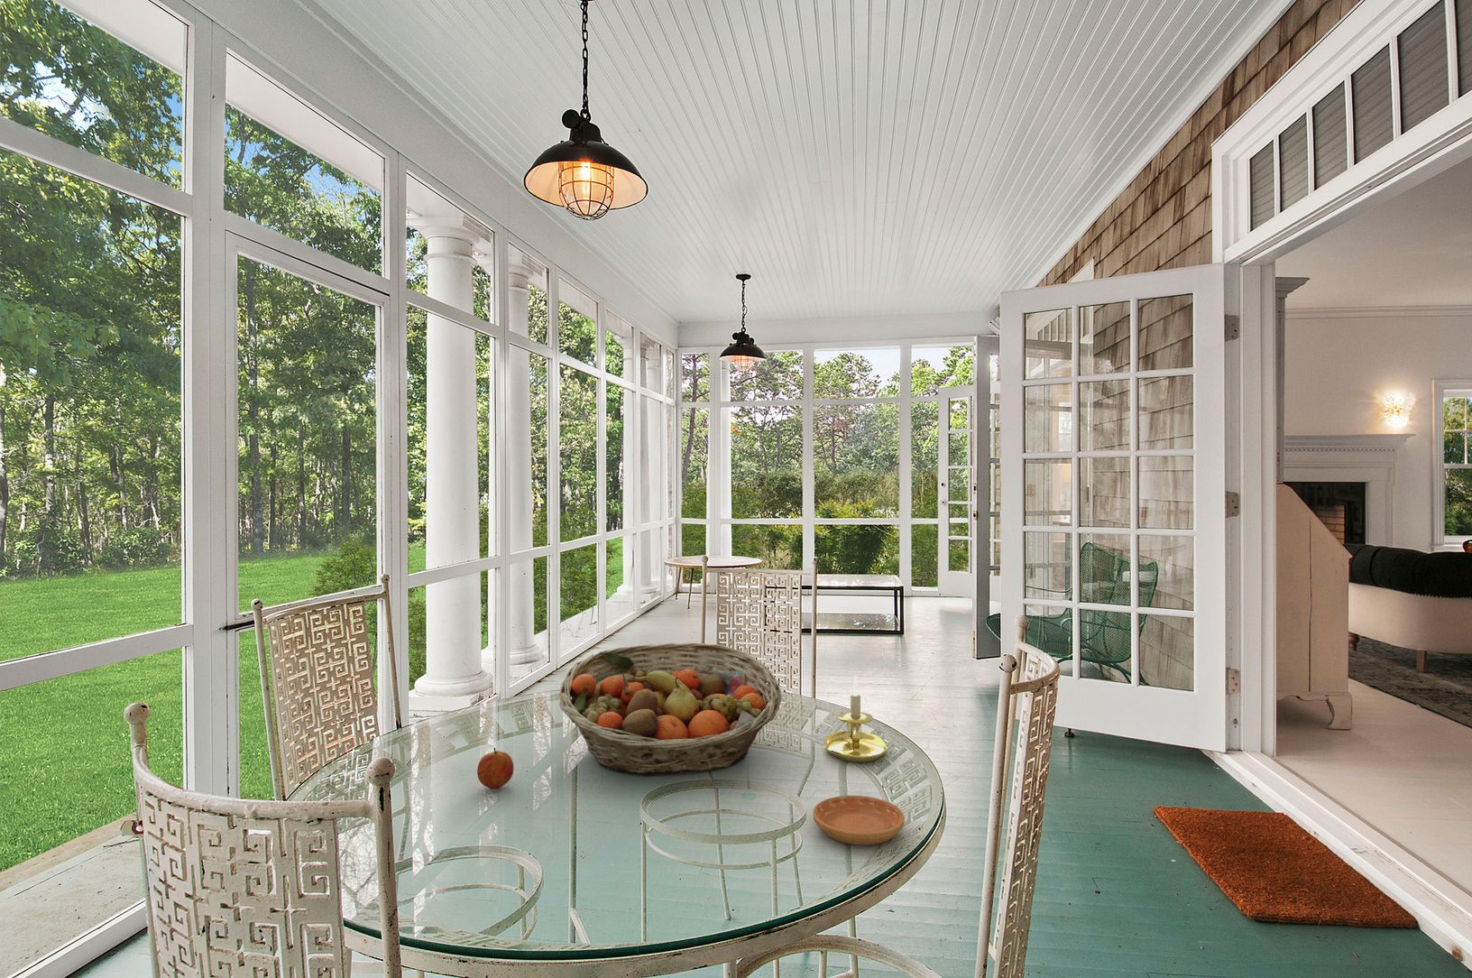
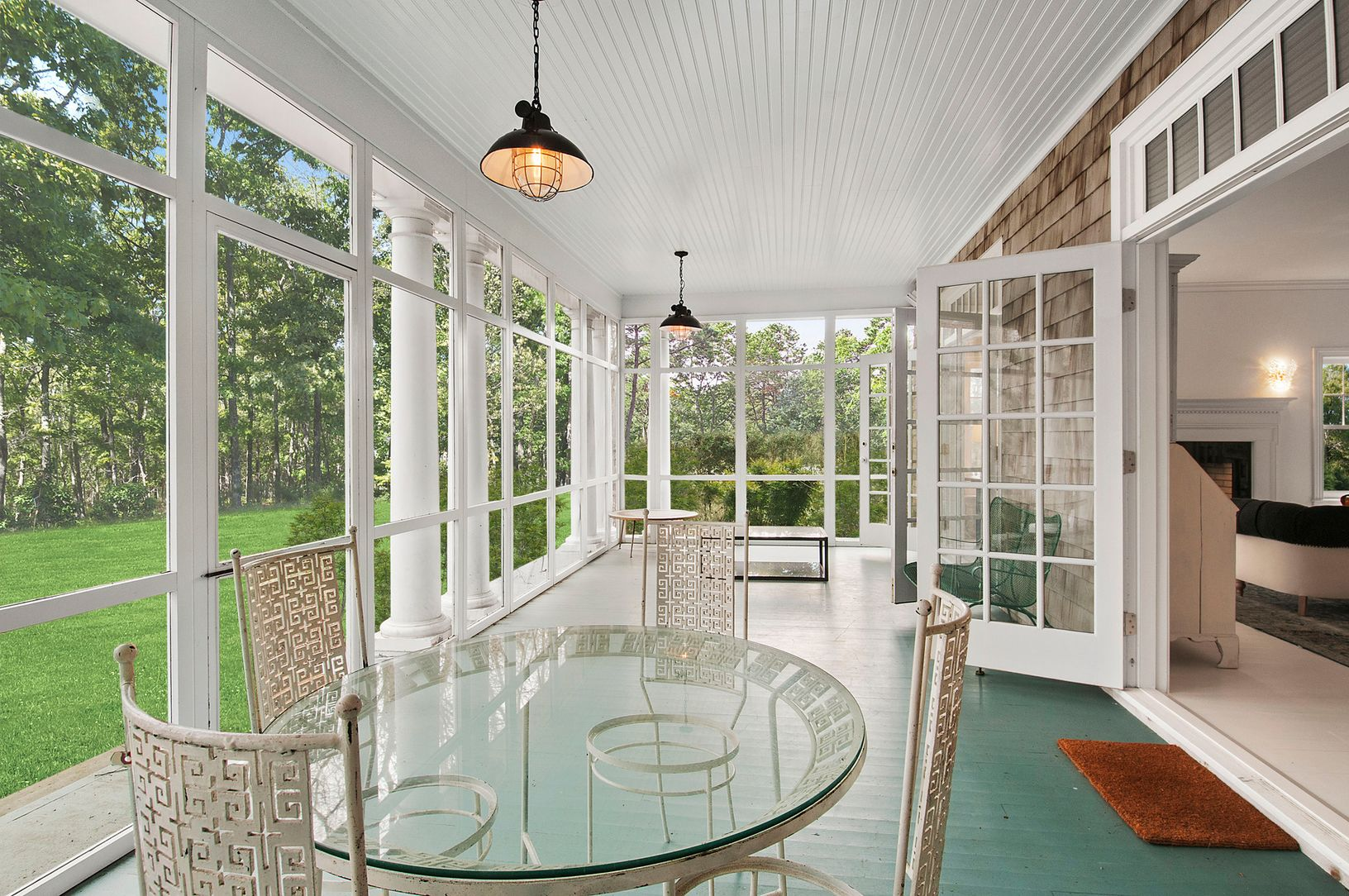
- candle holder (854, 711)
- fruit (495, 767)
- fruit basket (671, 704)
- saucer (858, 820)
